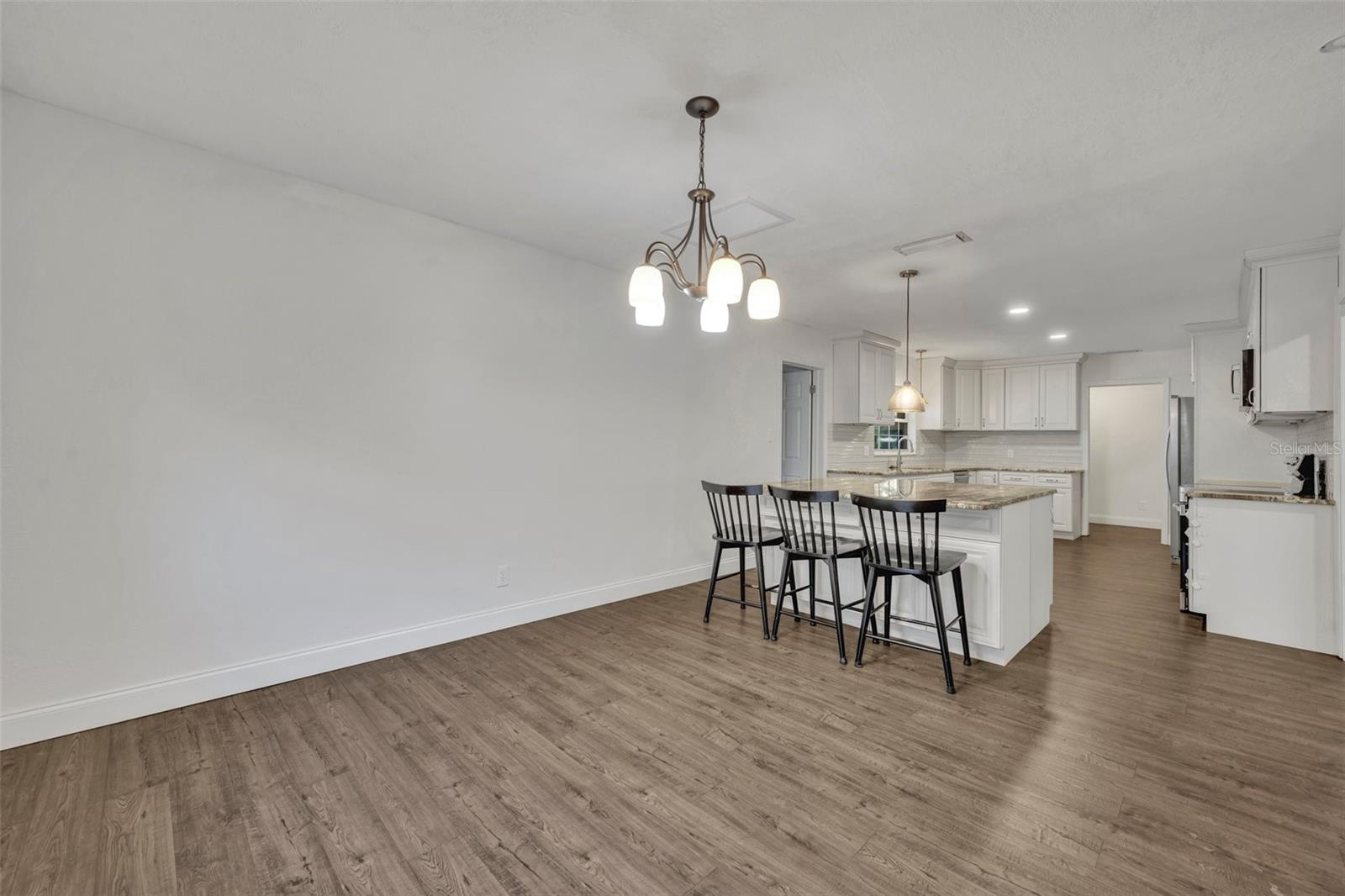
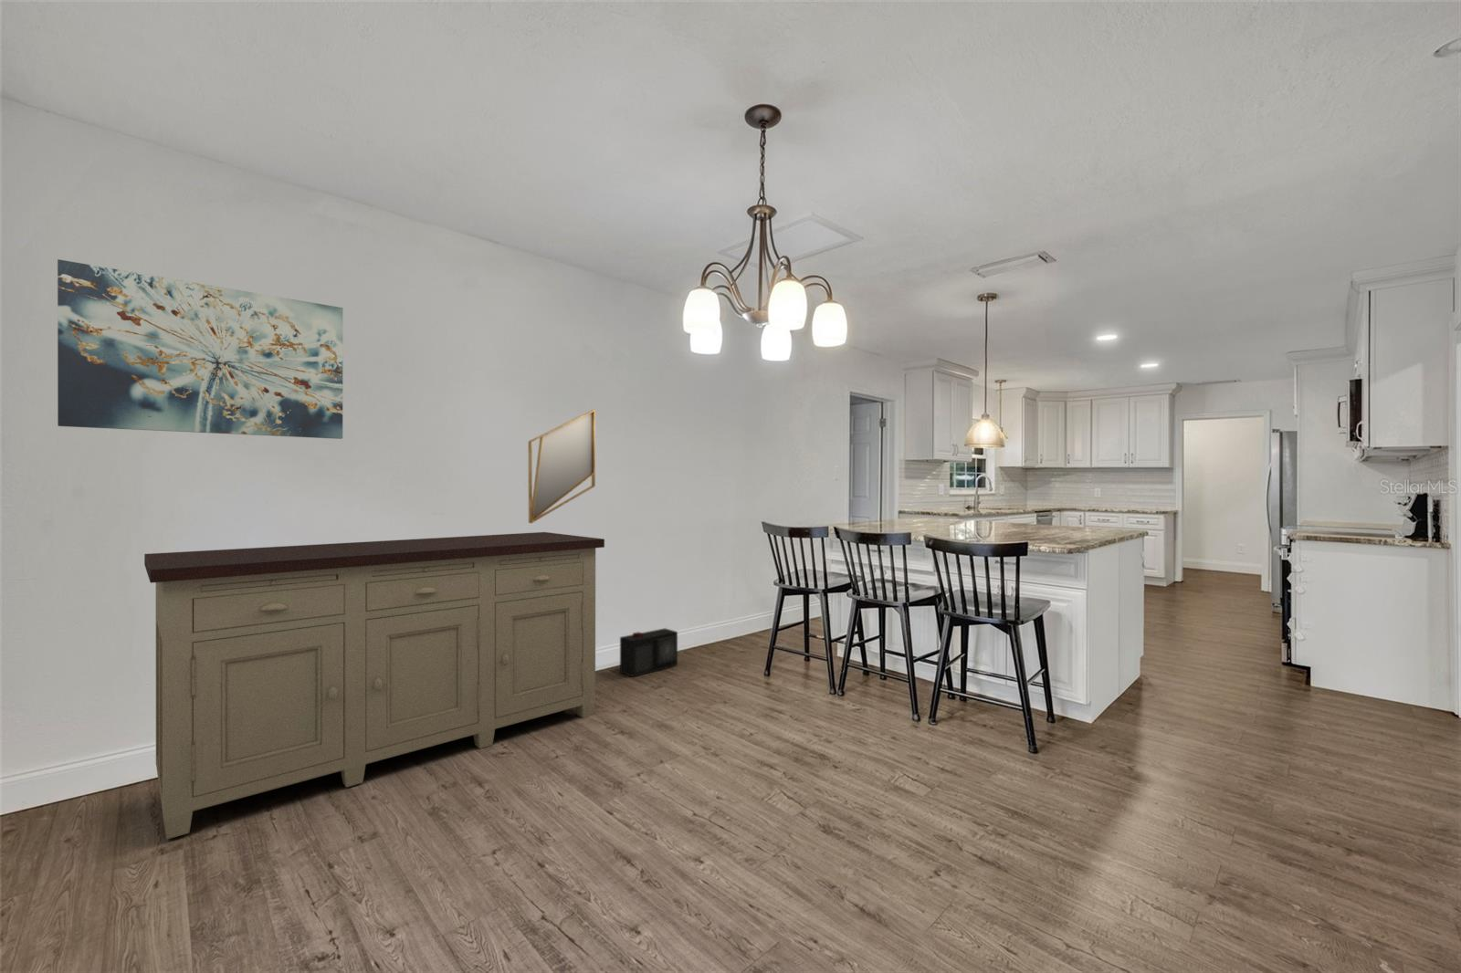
+ home mirror (563, 464)
+ sideboard (404, 645)
+ wall art (216, 359)
+ speaker (651, 649)
